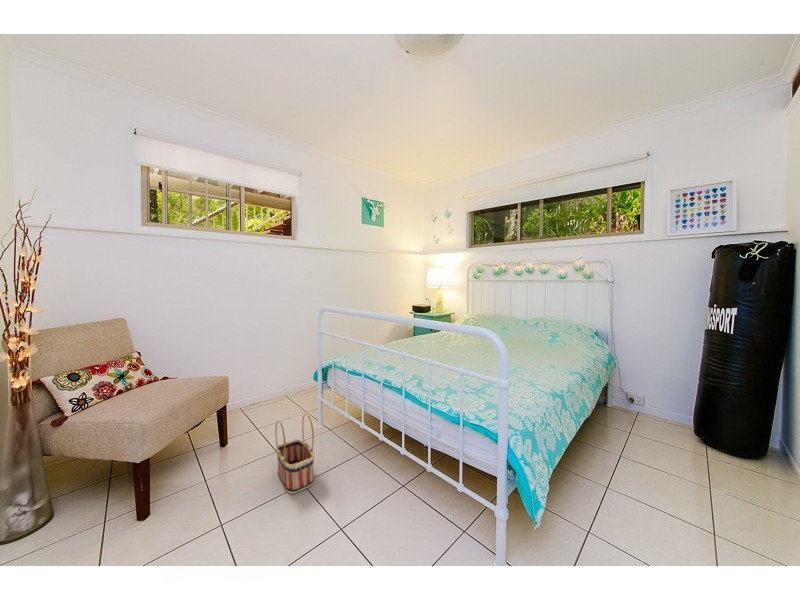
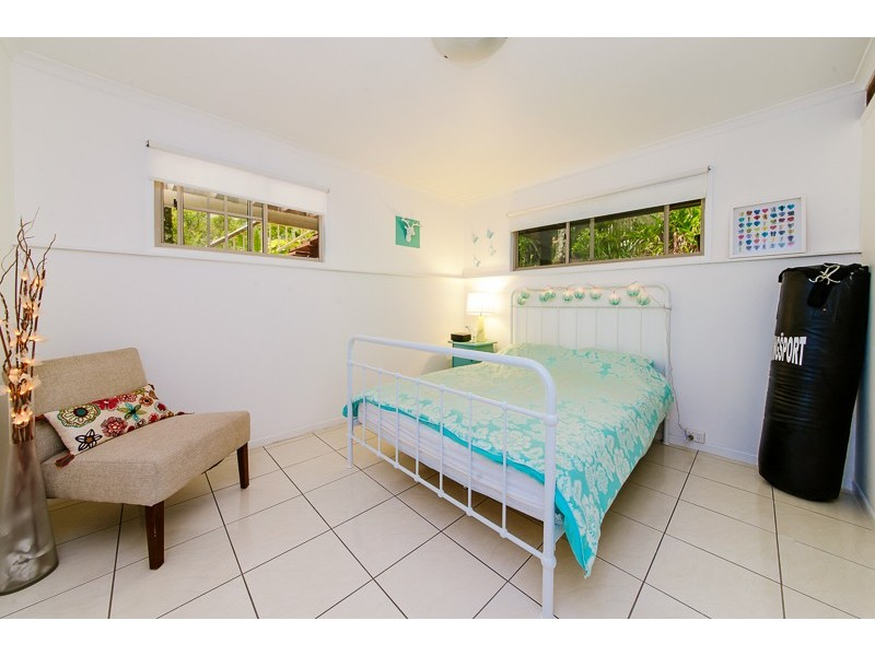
- basket (294, 448)
